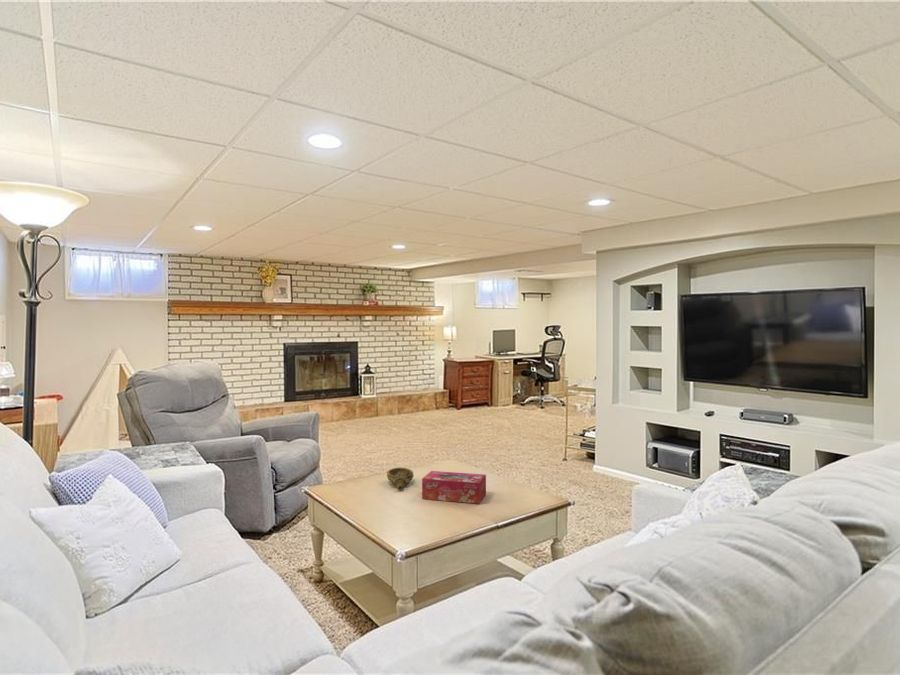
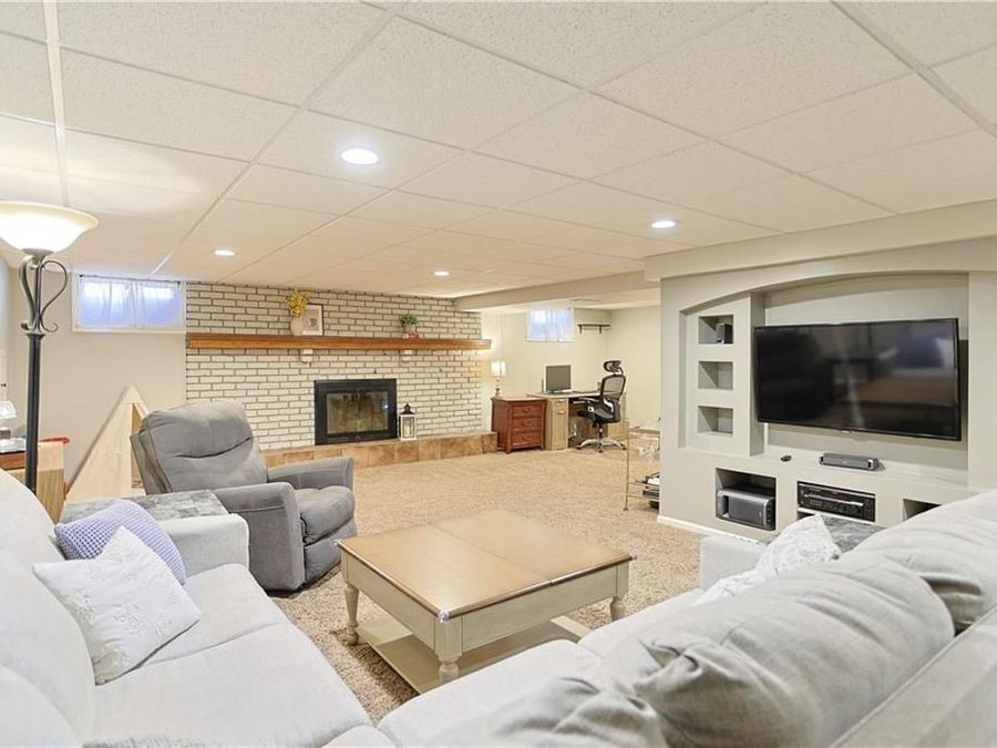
- decorative bowl (400, 477)
- tissue box (454, 486)
